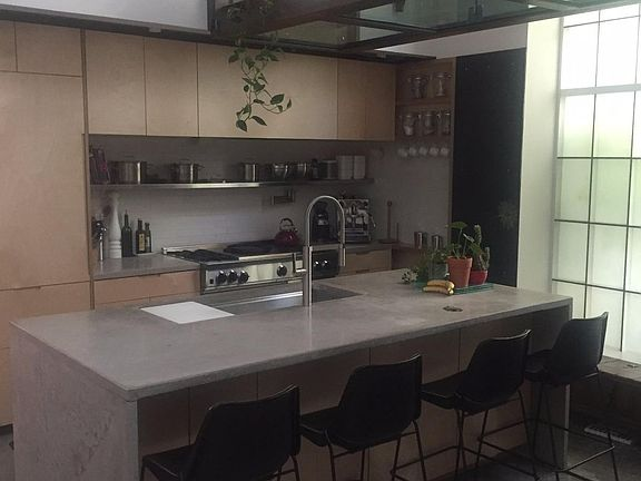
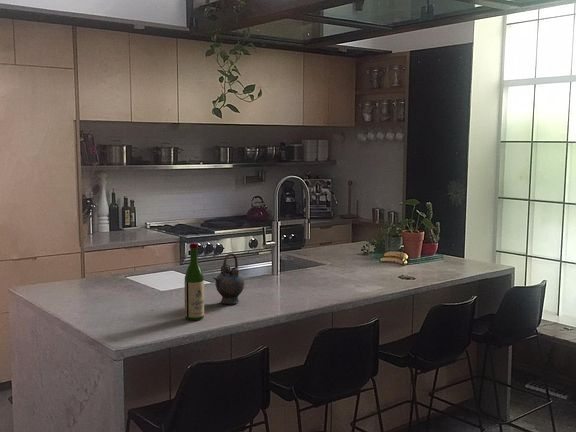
+ teapot (227, 278)
+ wine bottle (194, 281)
